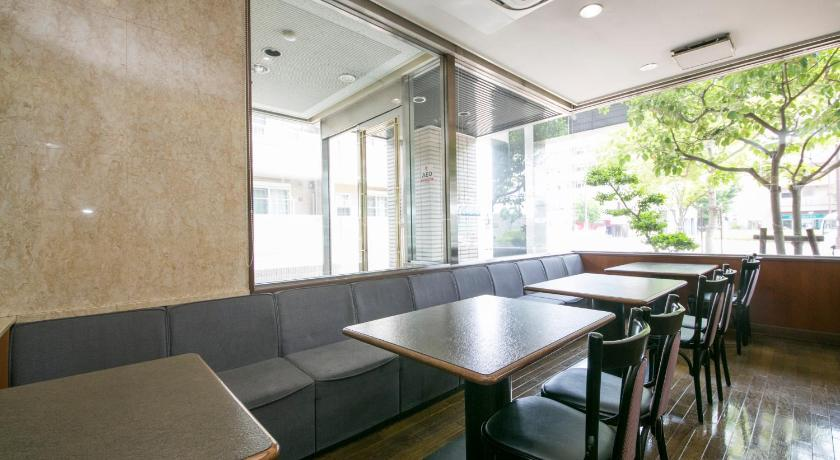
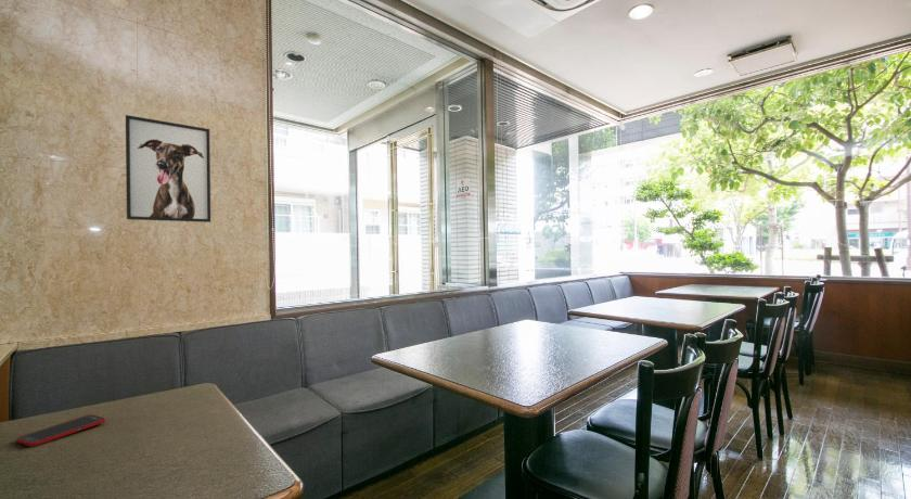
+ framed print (170, 171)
+ cell phone (63, 430)
